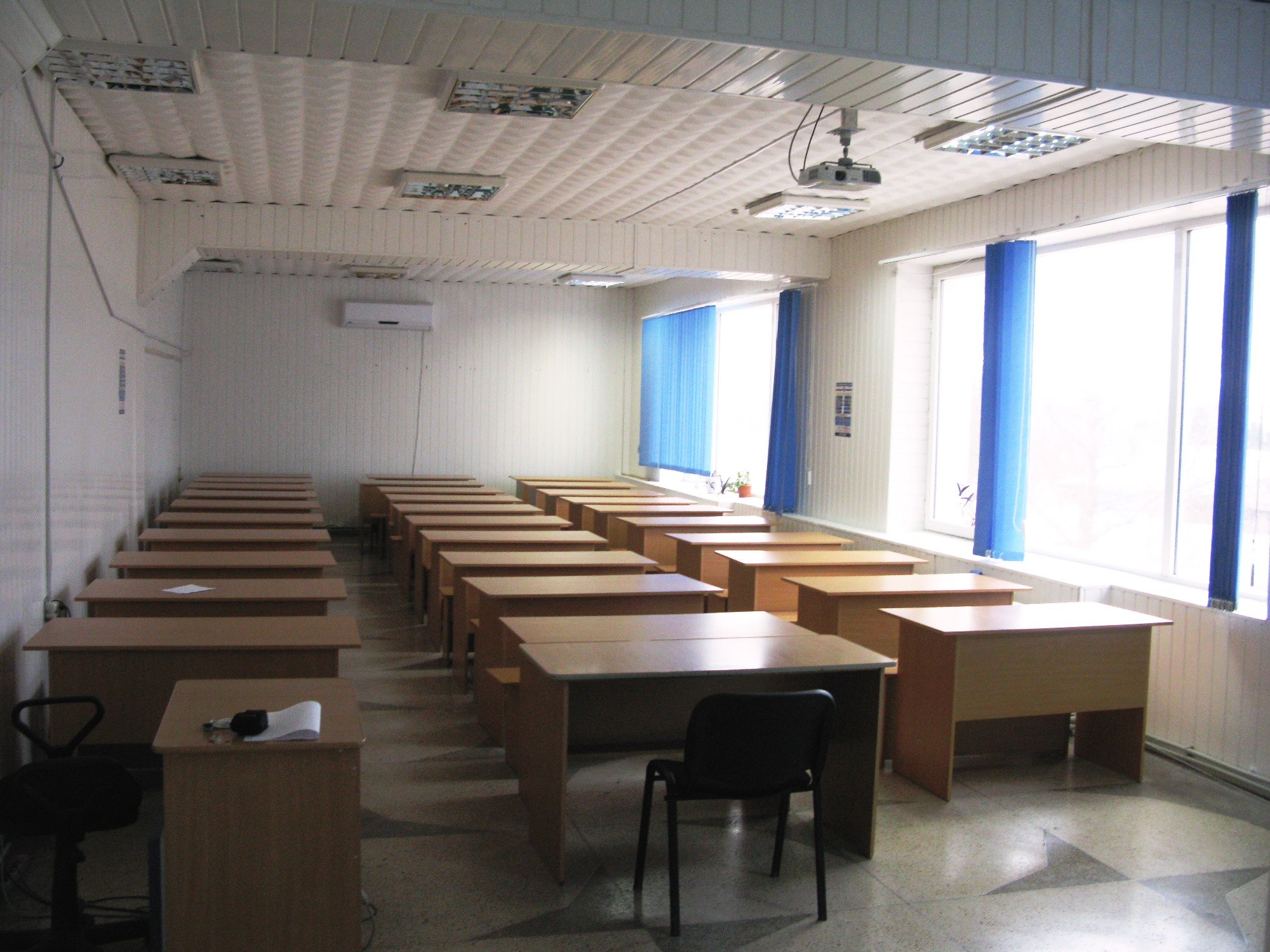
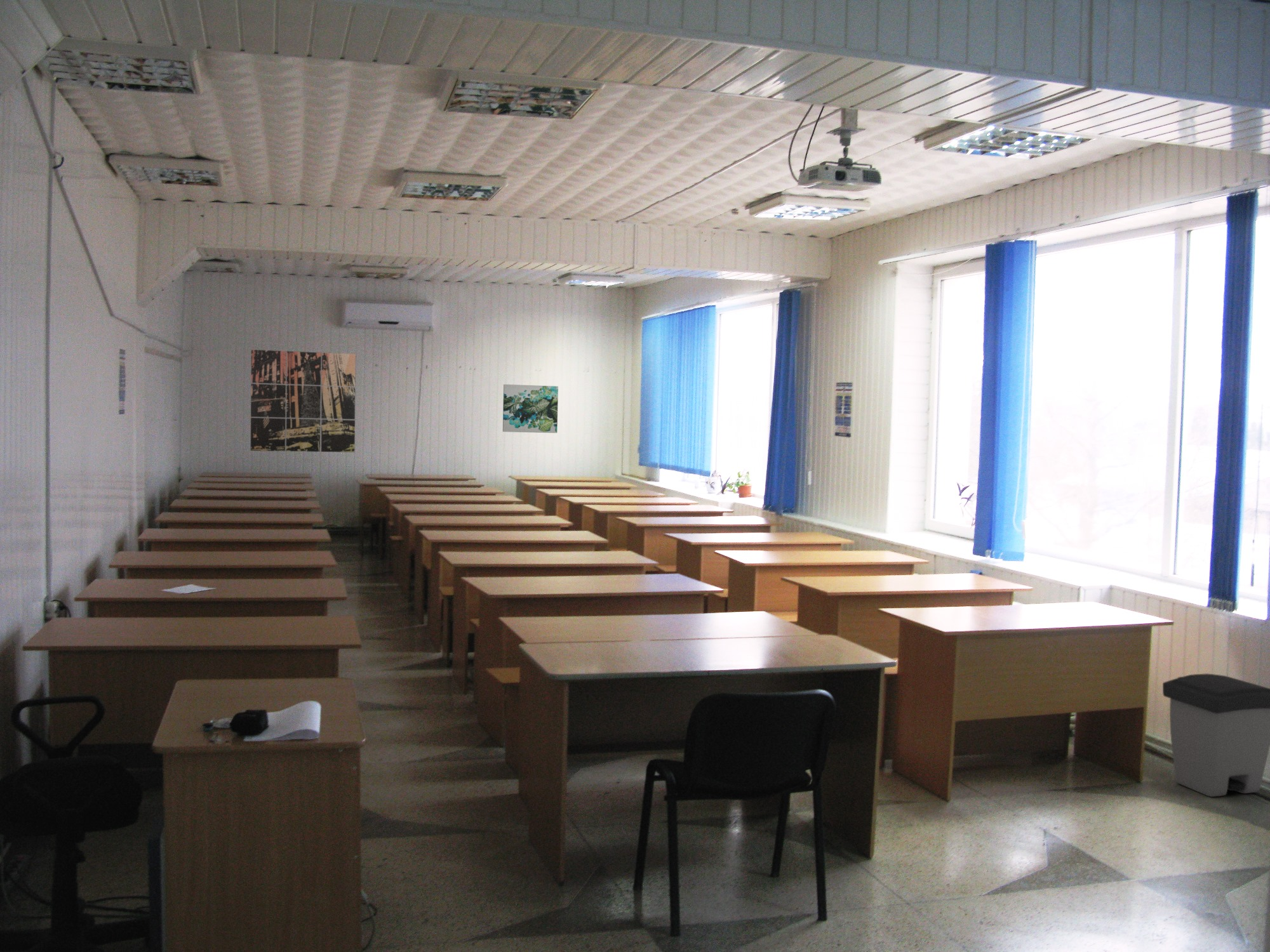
+ wall art (304, 402)
+ trash can (1217, 734)
+ wall art (530, 409)
